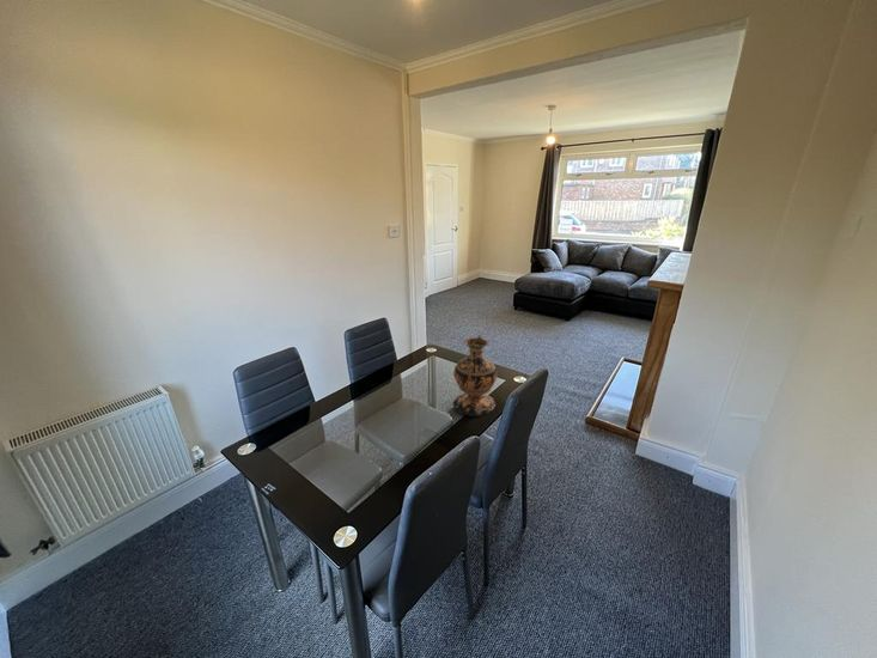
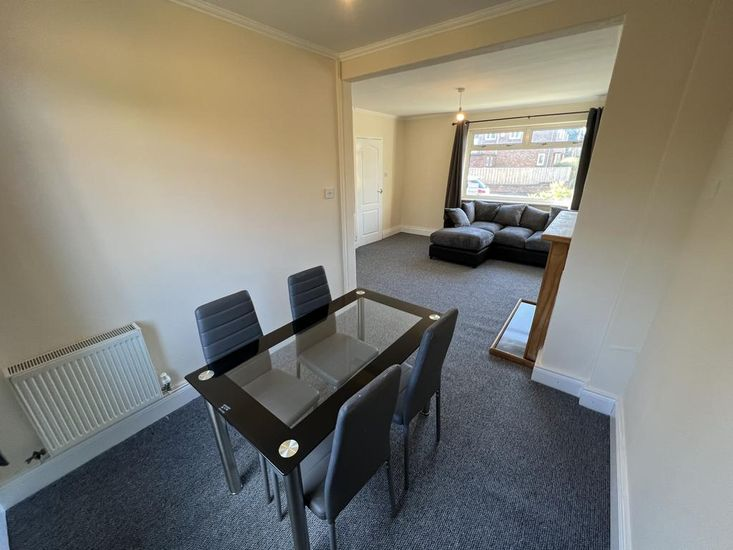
- vase (475, 373)
